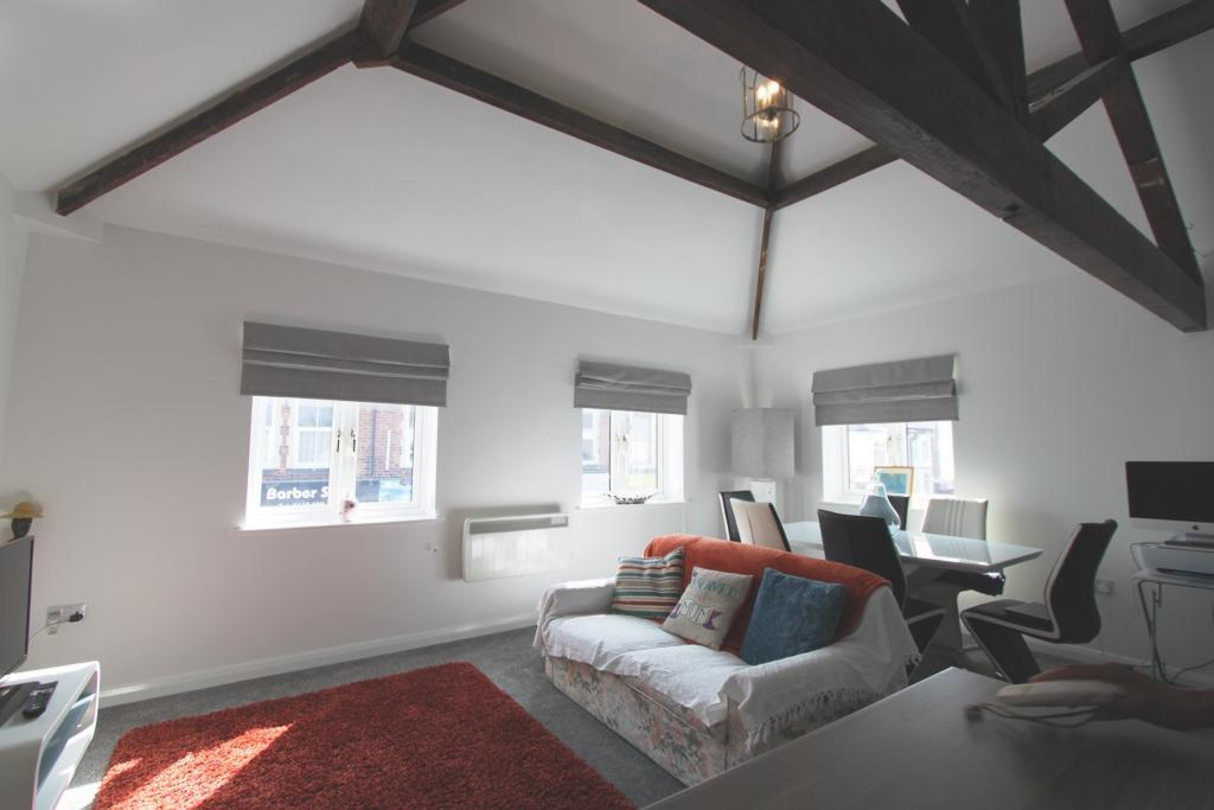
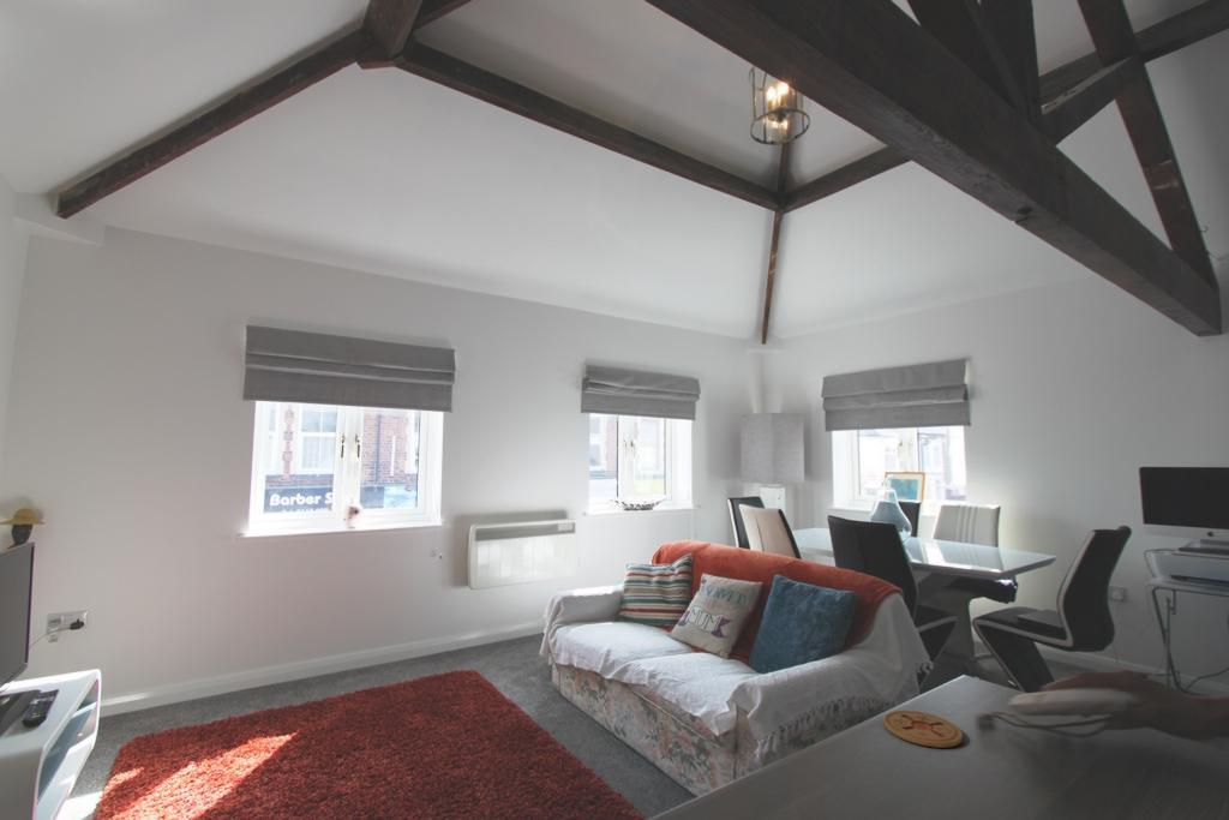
+ coaster (922, 728)
